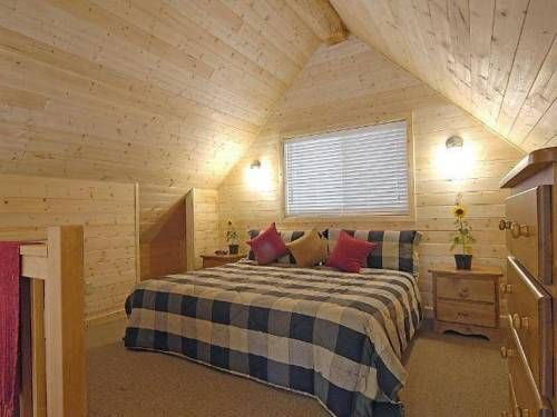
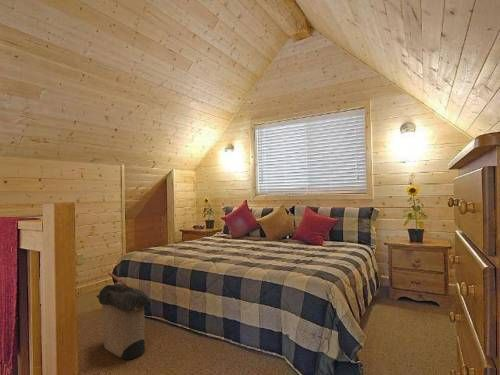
+ laundry hamper (124, 310)
